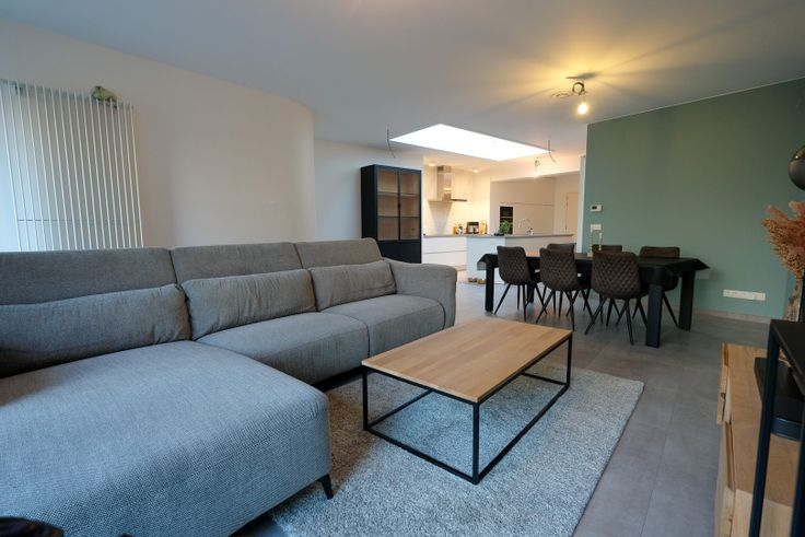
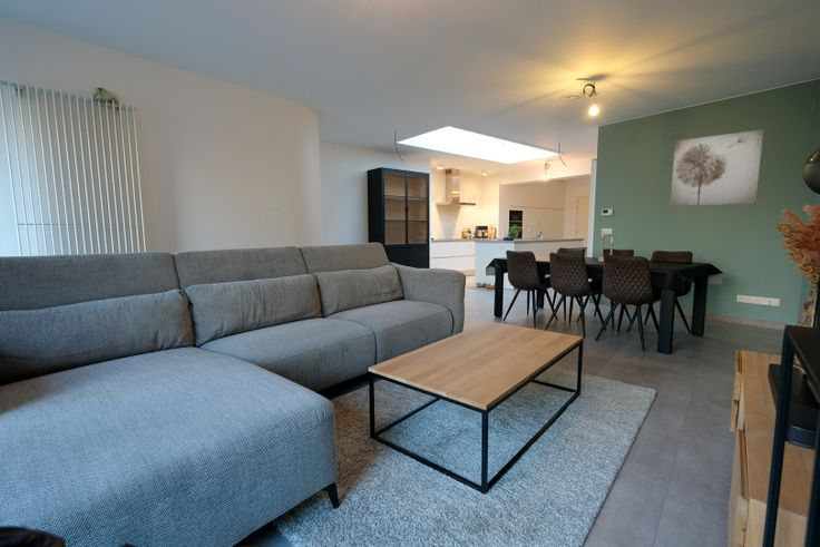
+ wall art (713, 170)
